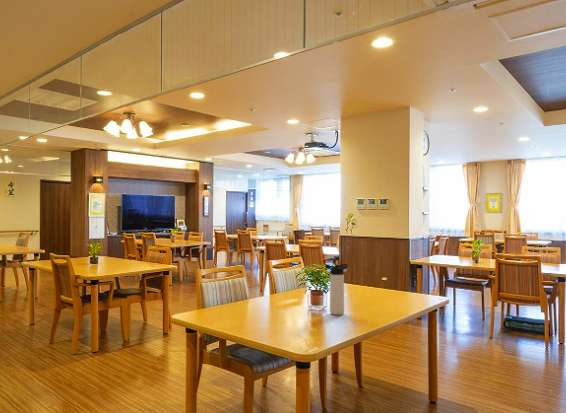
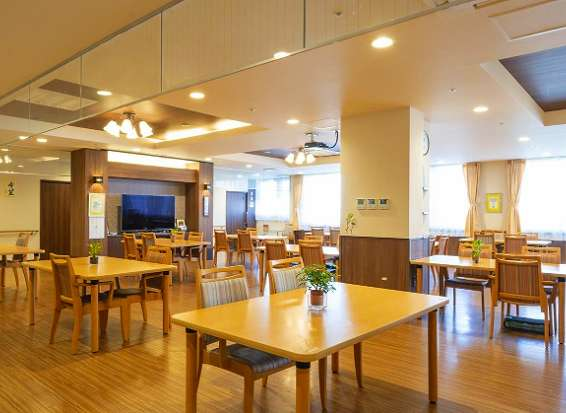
- thermos bottle (339, 288)
